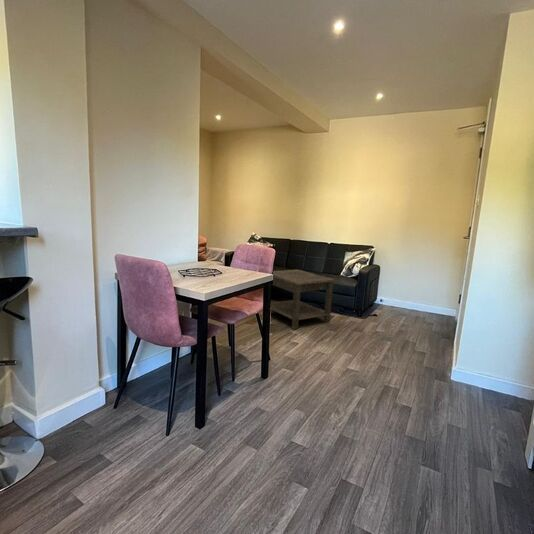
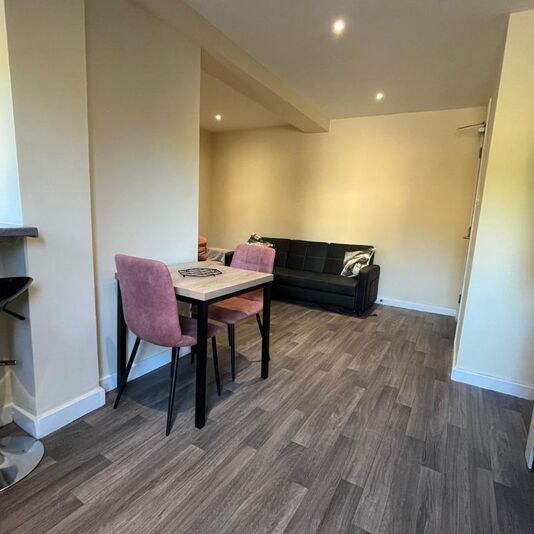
- side table (296, 296)
